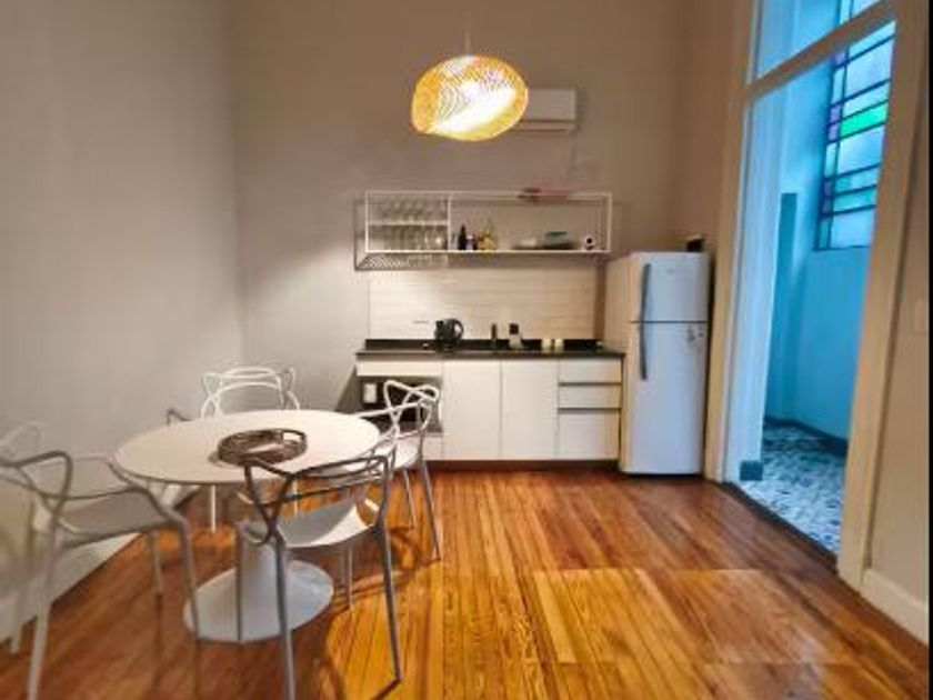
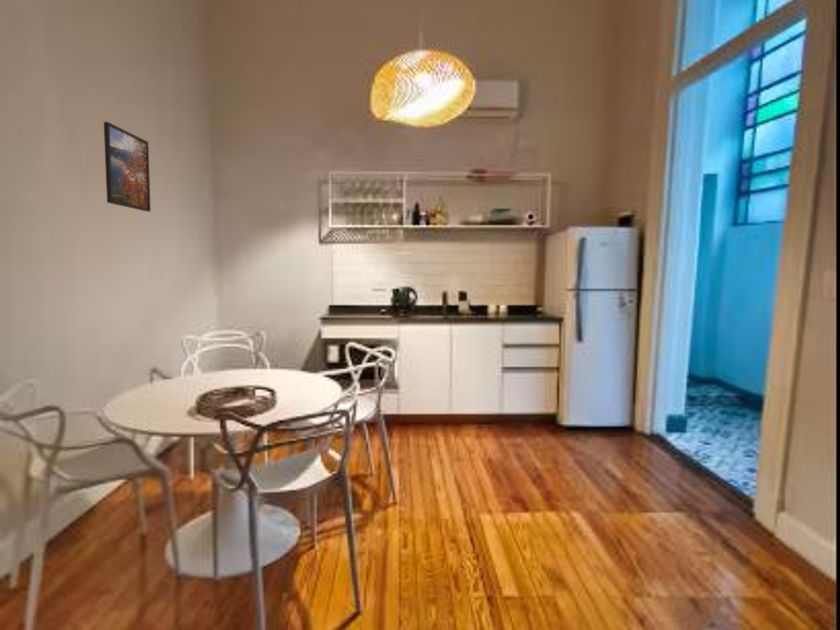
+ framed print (129, 170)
